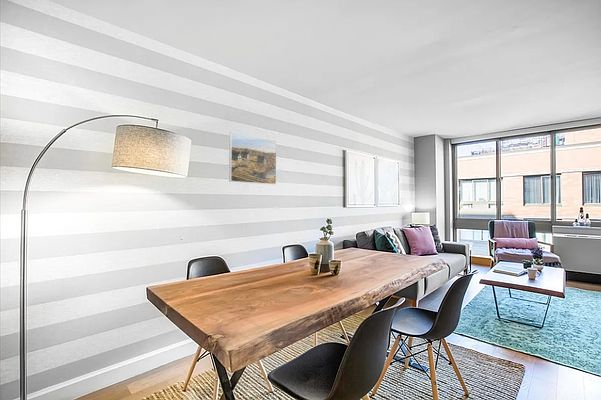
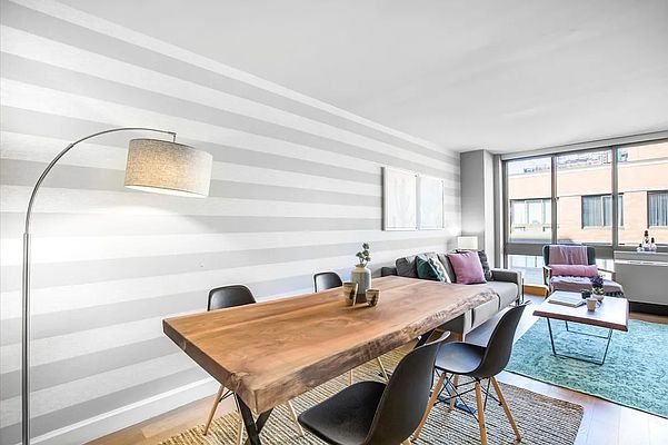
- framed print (254, 160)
